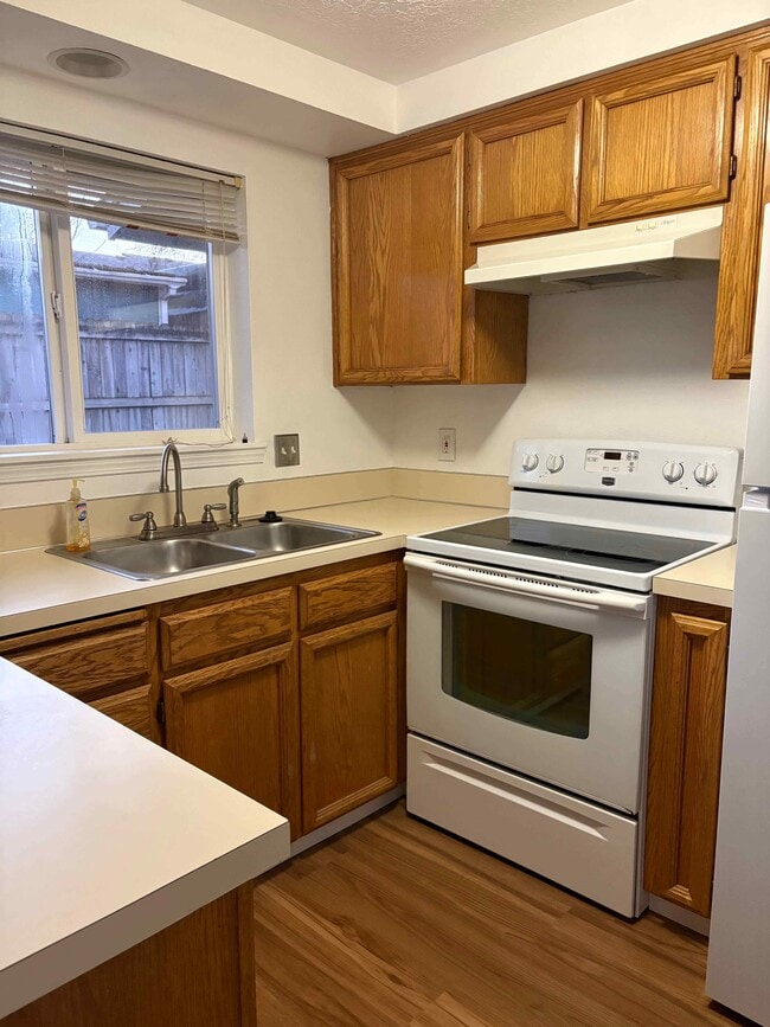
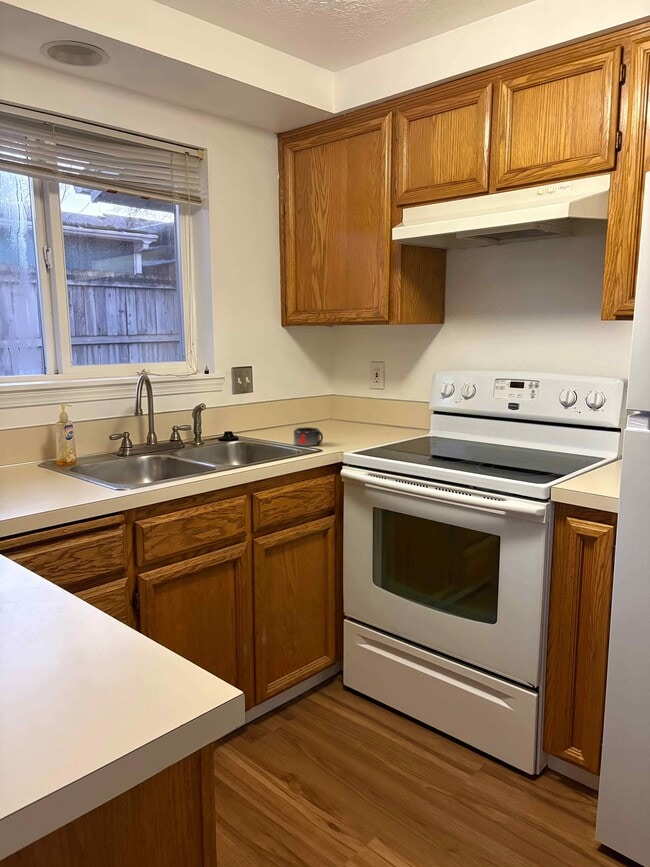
+ mug (309, 436)
